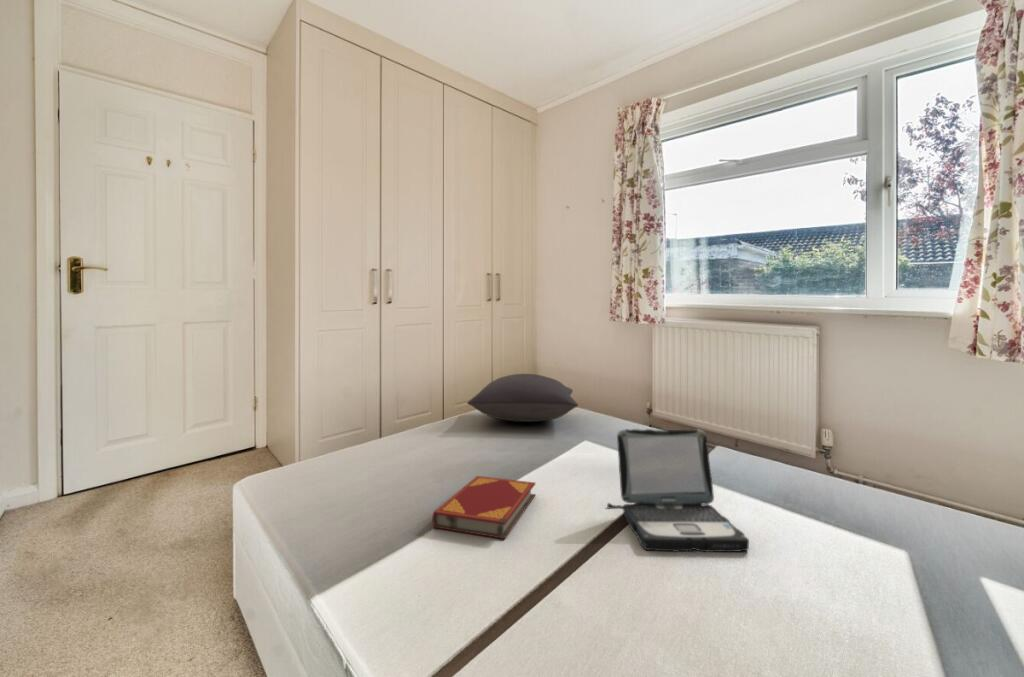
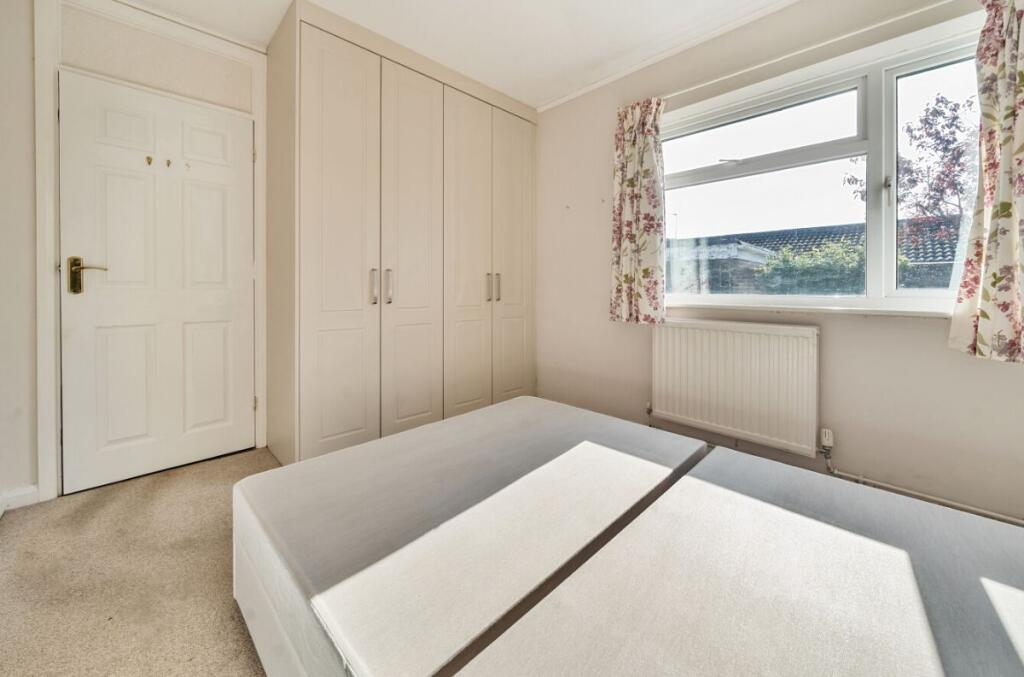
- pillow (525, 397)
- laptop (673, 482)
- hardback book (488, 503)
